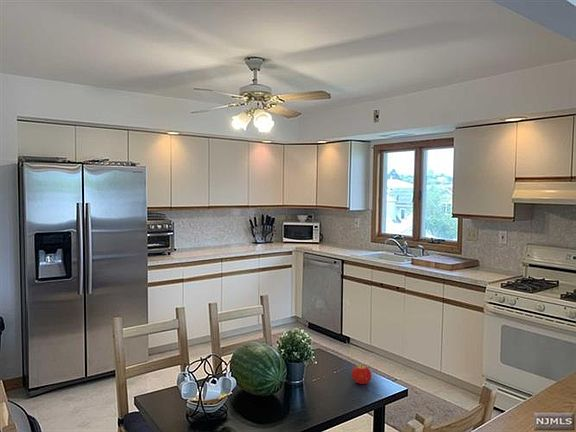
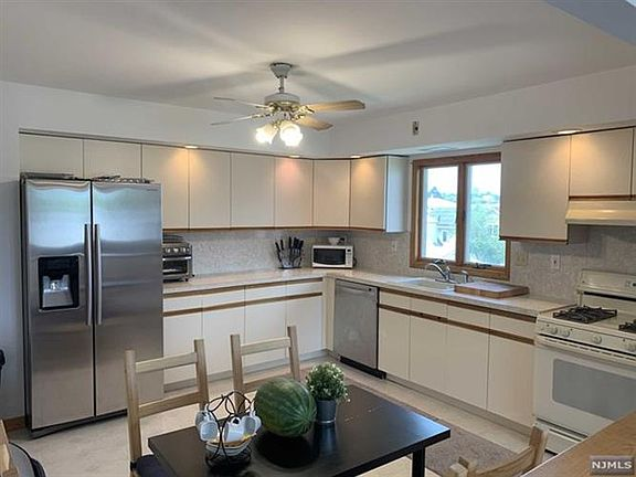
- fruit (361, 373)
